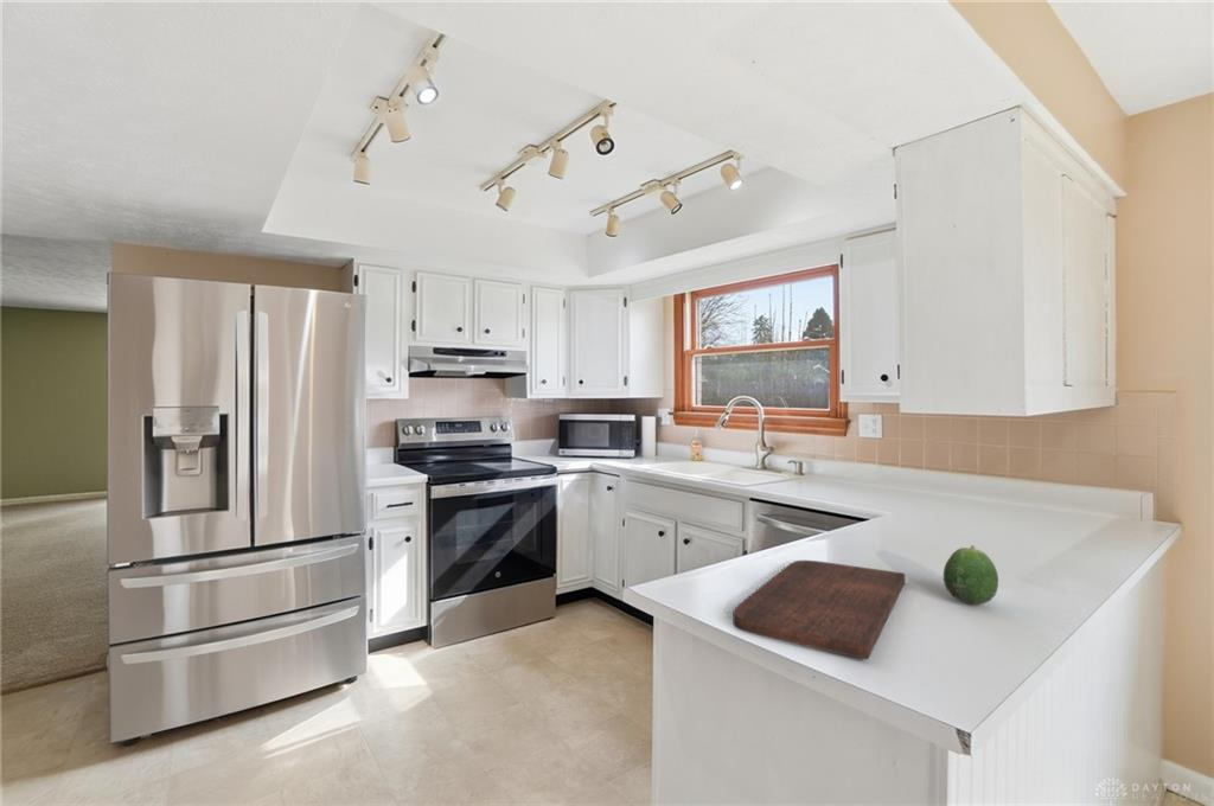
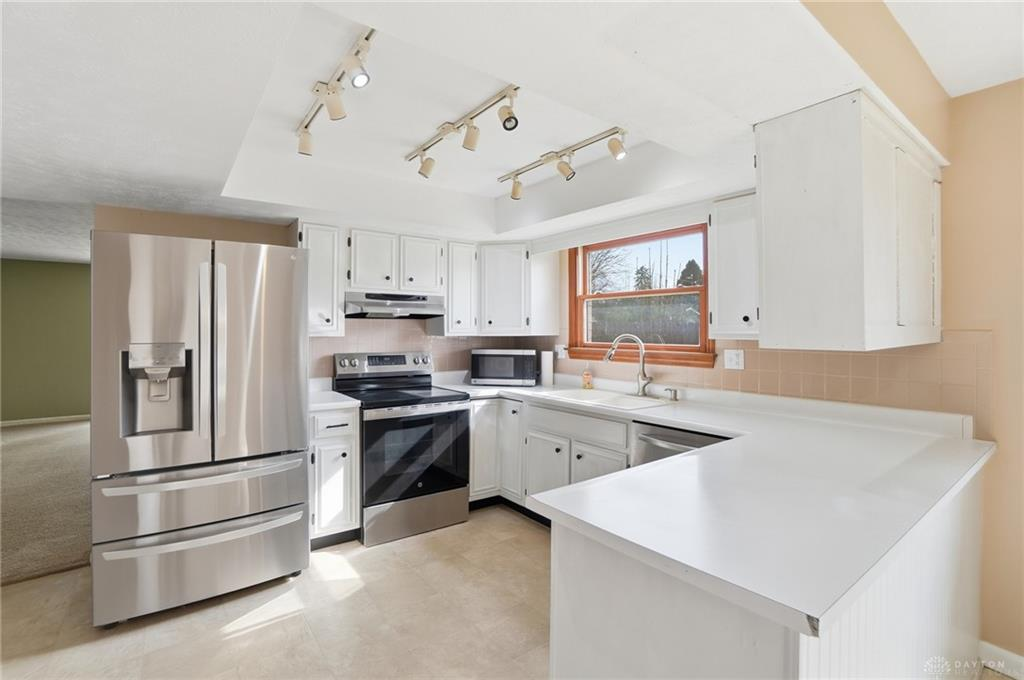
- fruit (970, 575)
- cutting board (824, 597)
